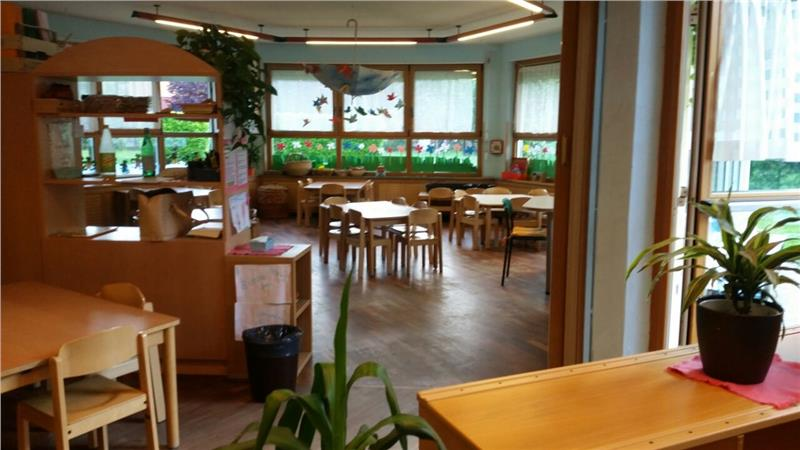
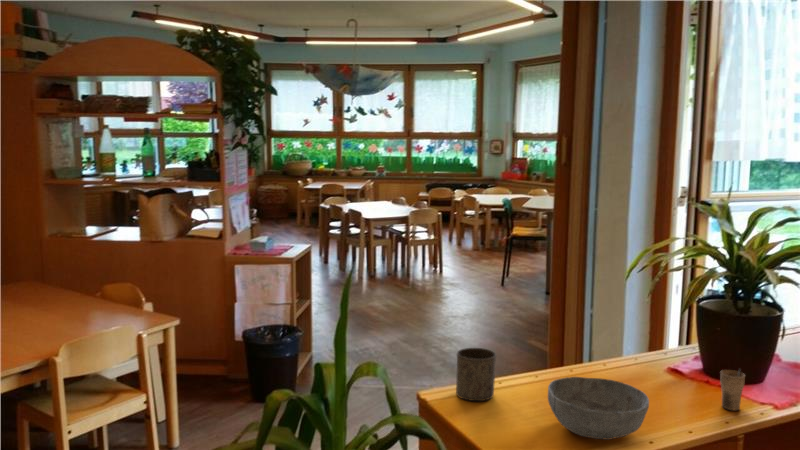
+ cup (475, 374)
+ bowl (596, 410)
+ cup (731, 386)
